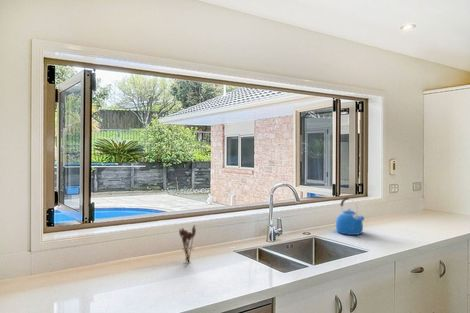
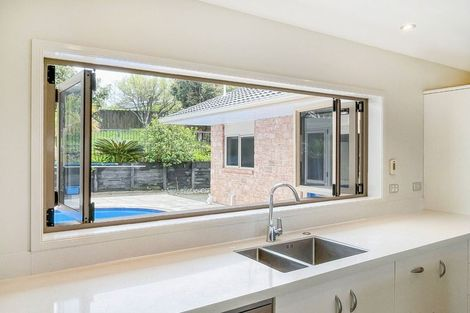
- kettle (351, 215)
- utensil holder (188, 243)
